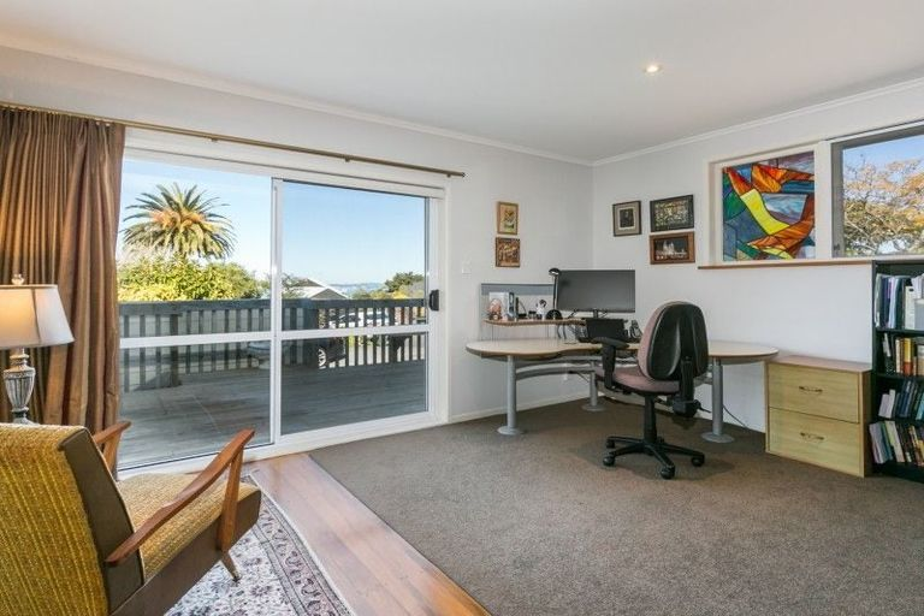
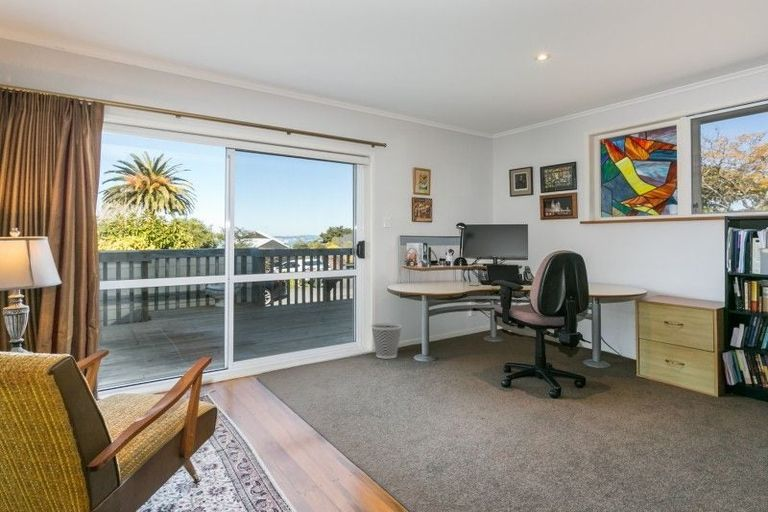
+ wastebasket (386, 340)
